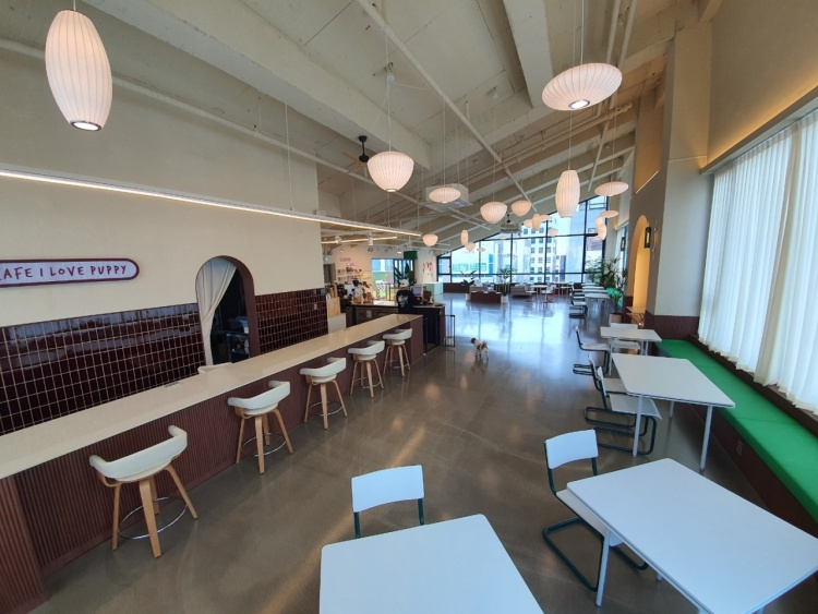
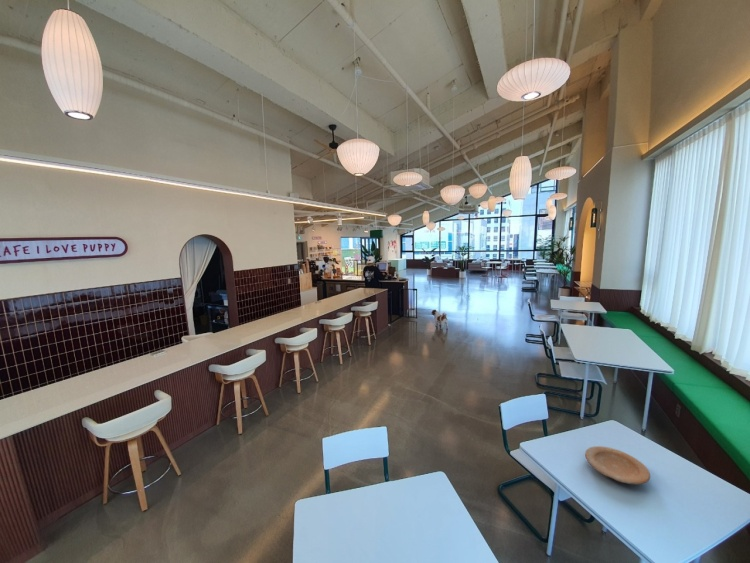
+ plate (615, 466)
